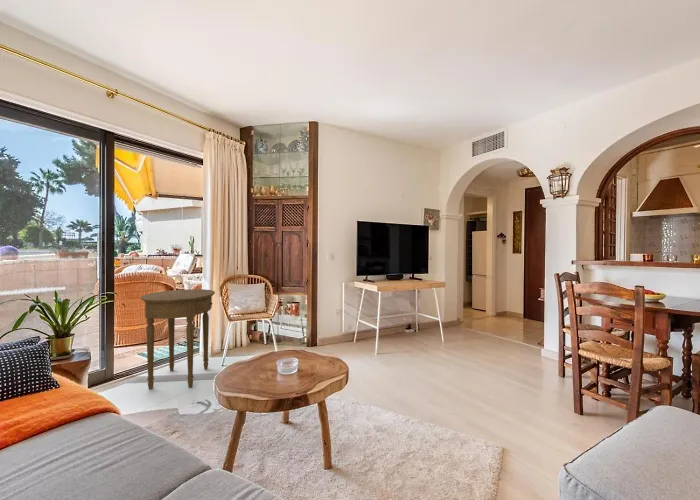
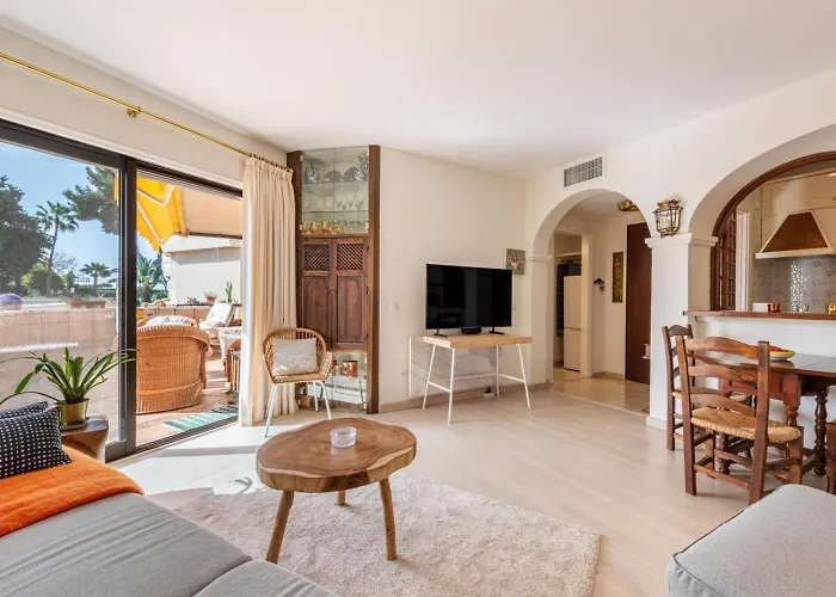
- side table (173, 336)
